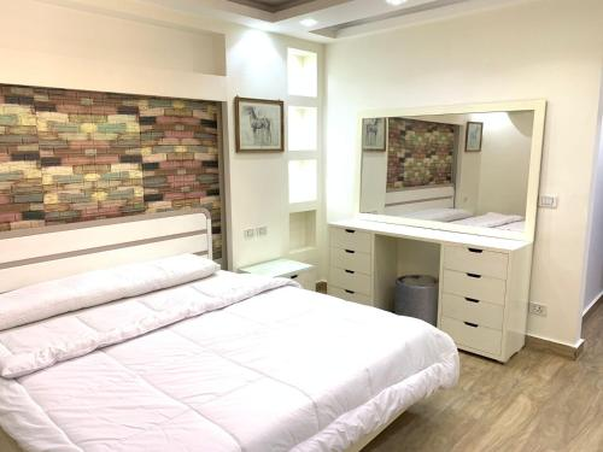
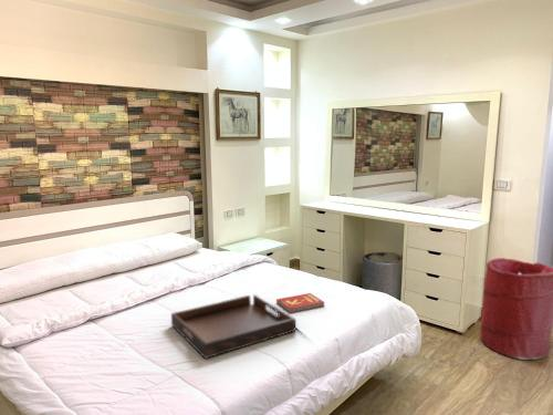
+ laundry hamper (518, 303)
+ serving tray (232, 321)
+ book (300, 302)
